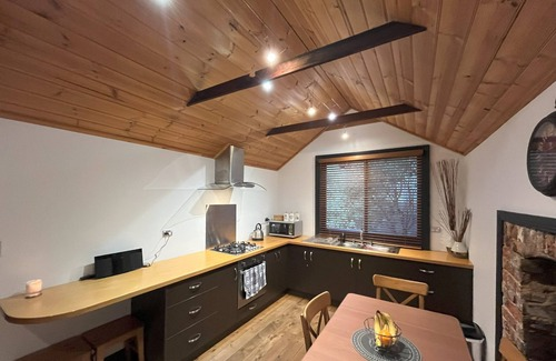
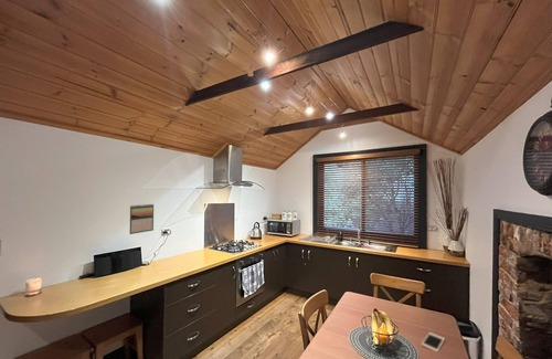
+ calendar (141, 218)
+ cell phone (433, 341)
